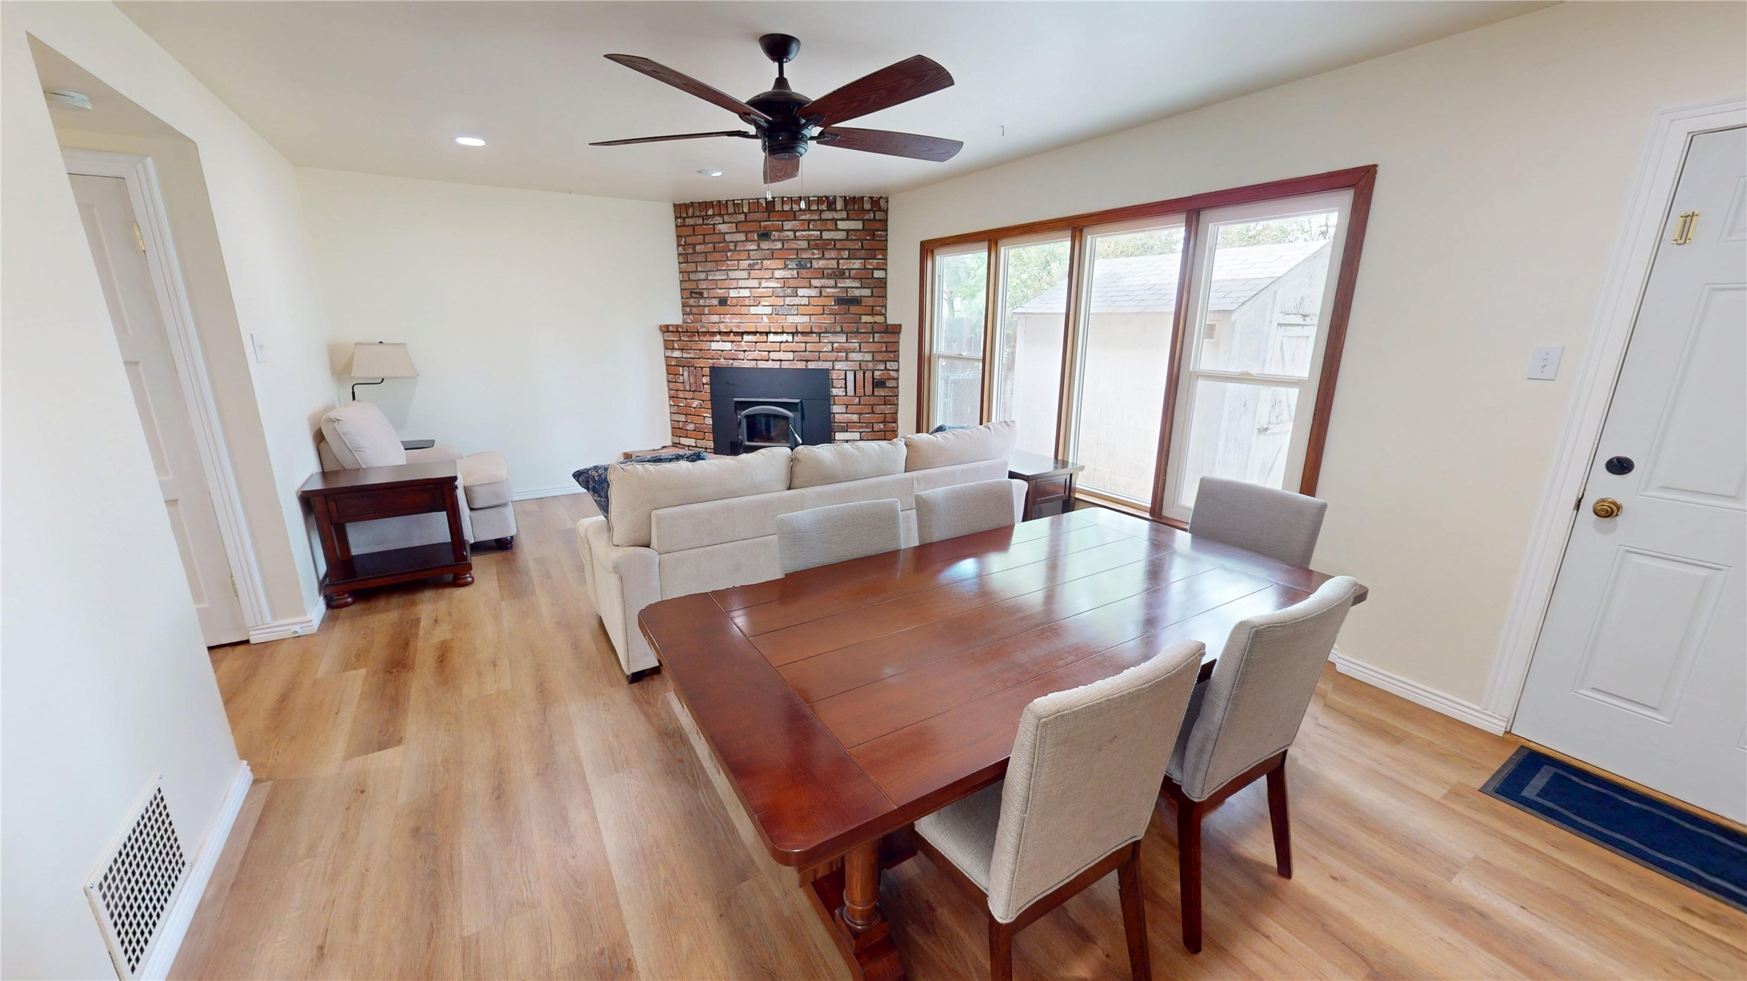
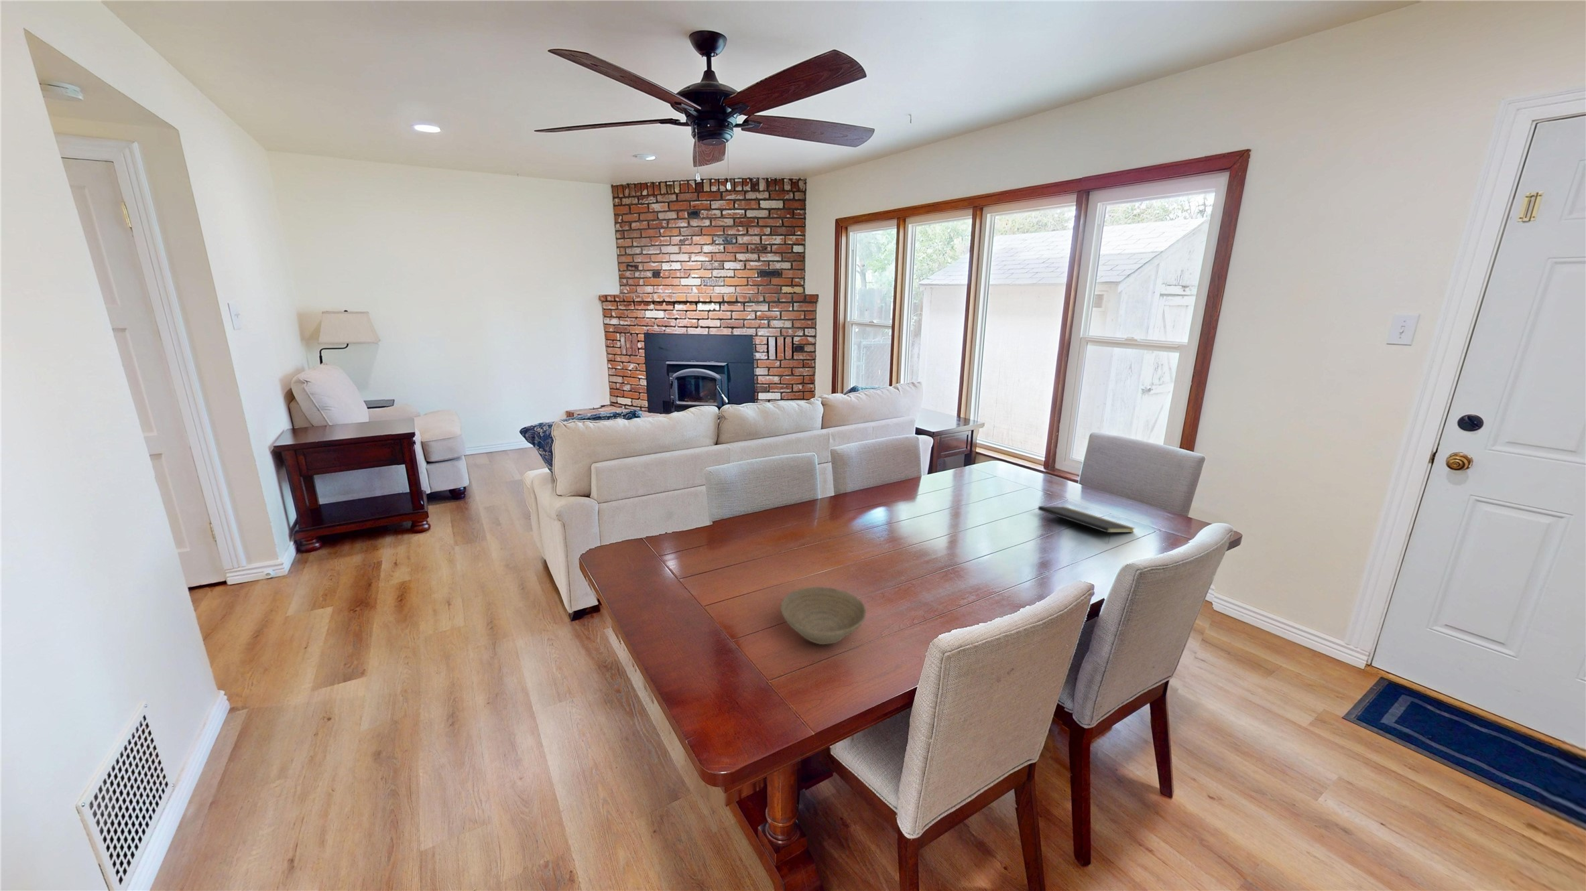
+ notepad (1085, 518)
+ bowl (822, 622)
